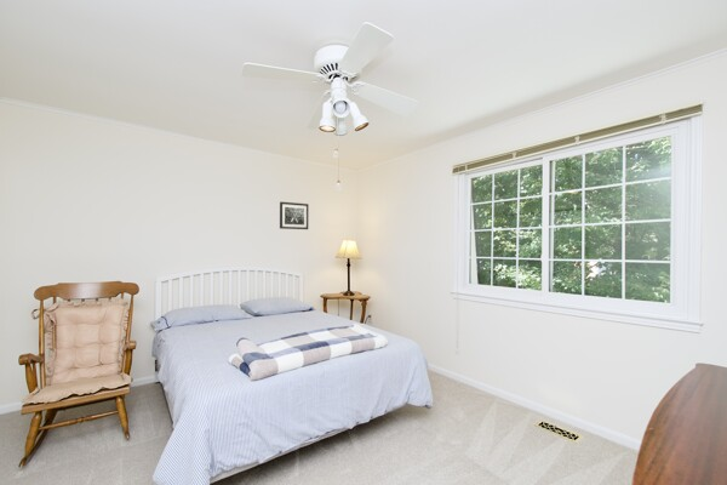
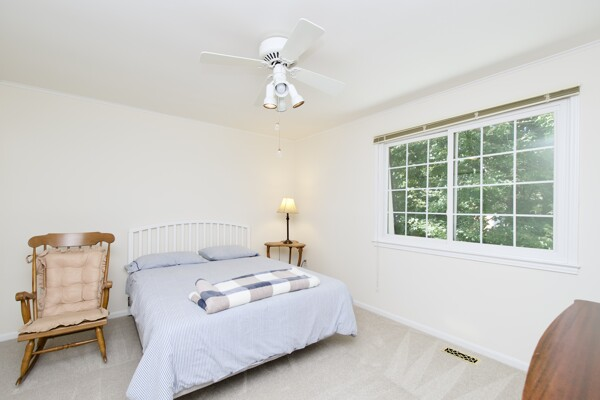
- wall art (293, 216)
